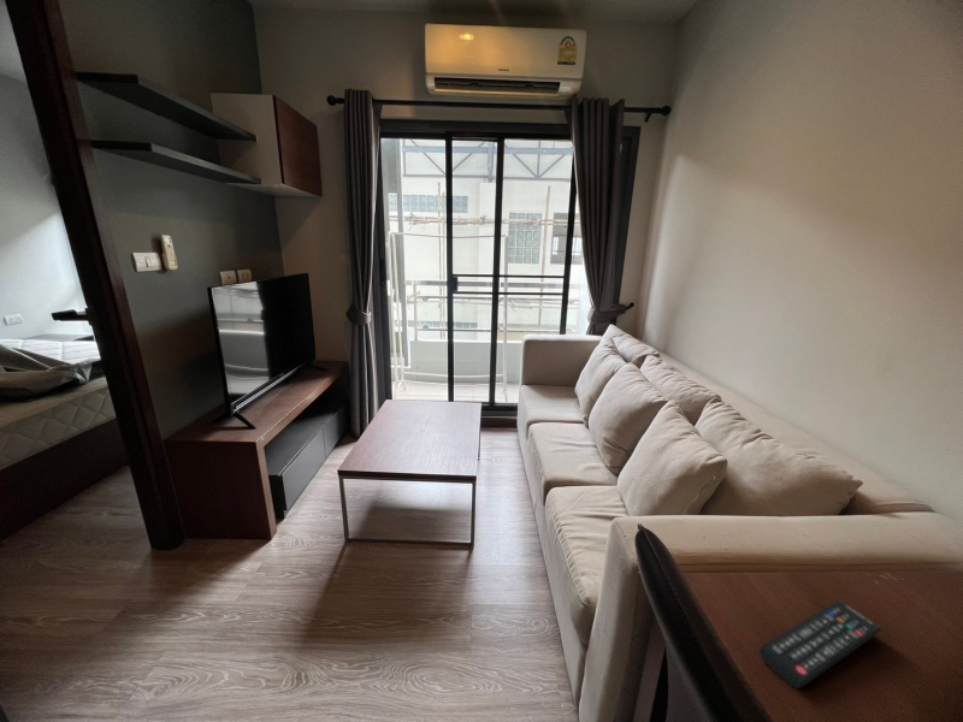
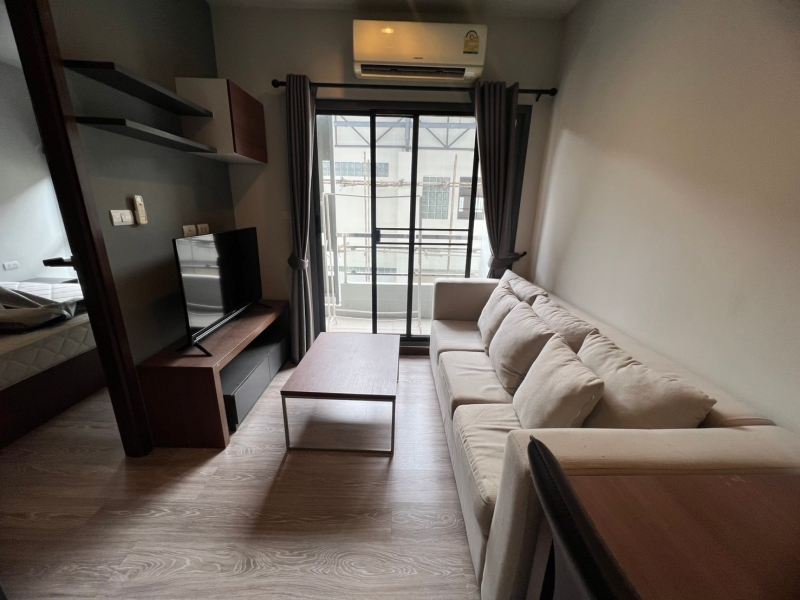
- remote control (822, 640)
